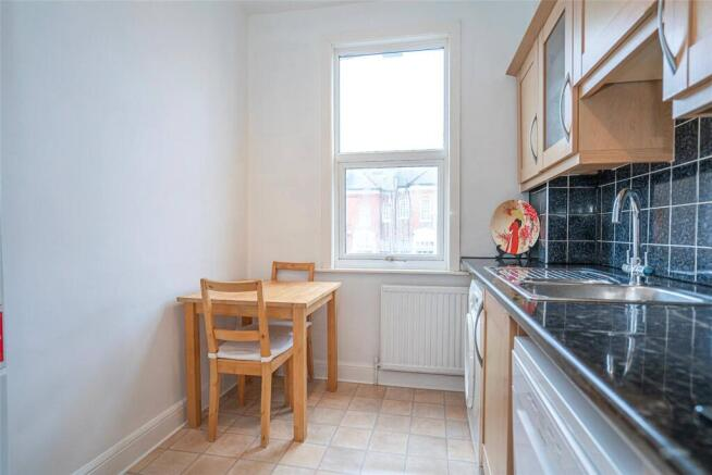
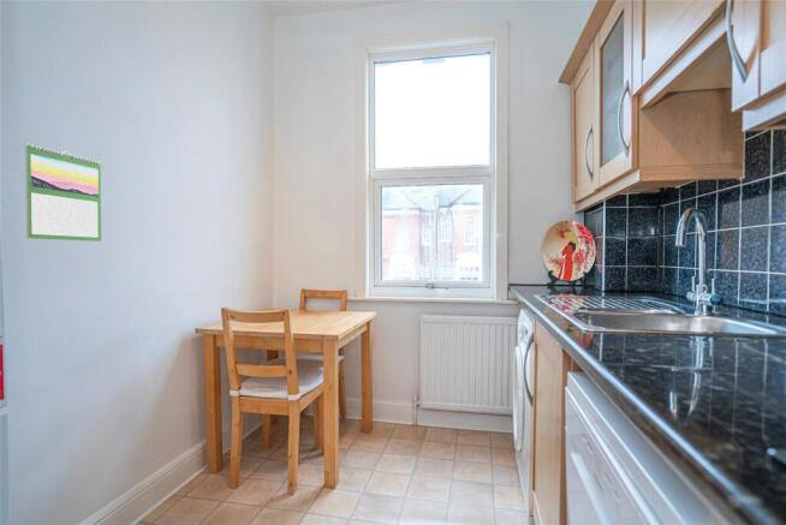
+ calendar (66, 195)
